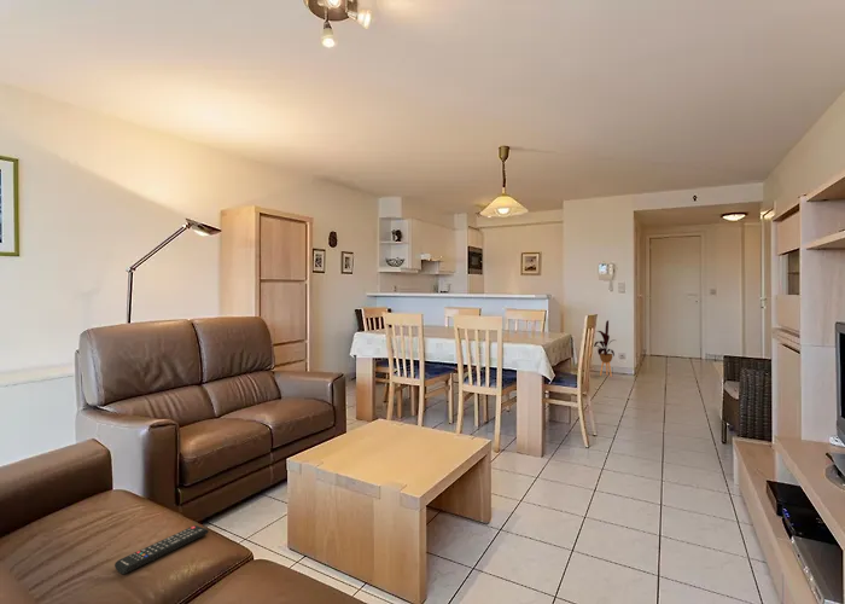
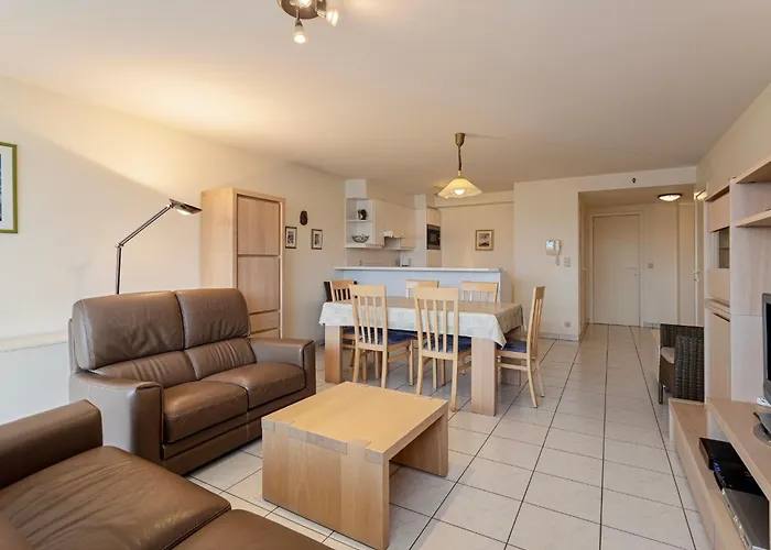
- house plant (602, 348)
- remote control (164, 547)
